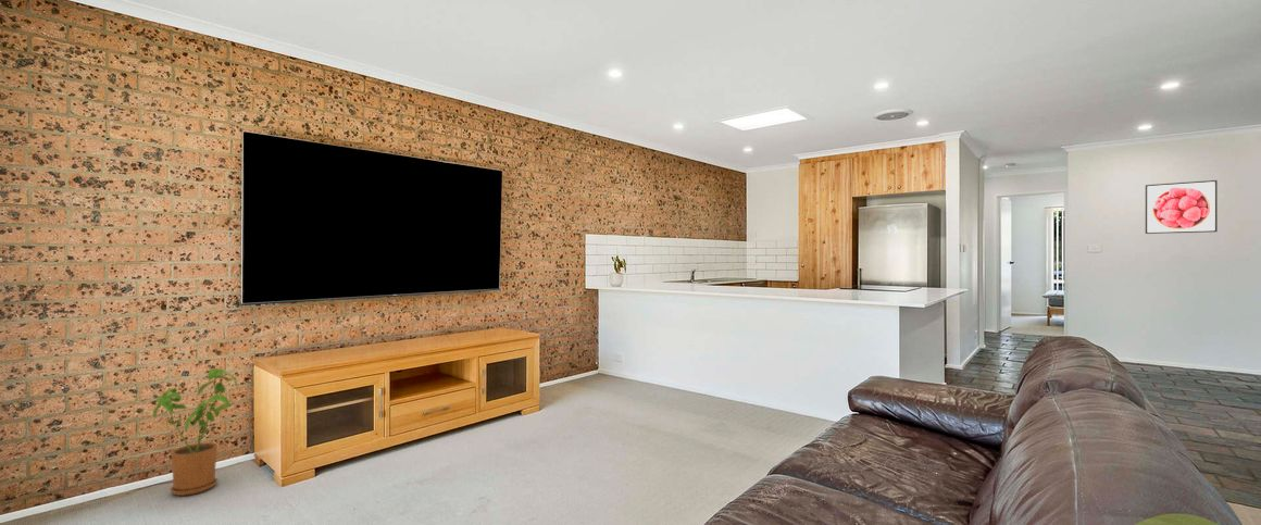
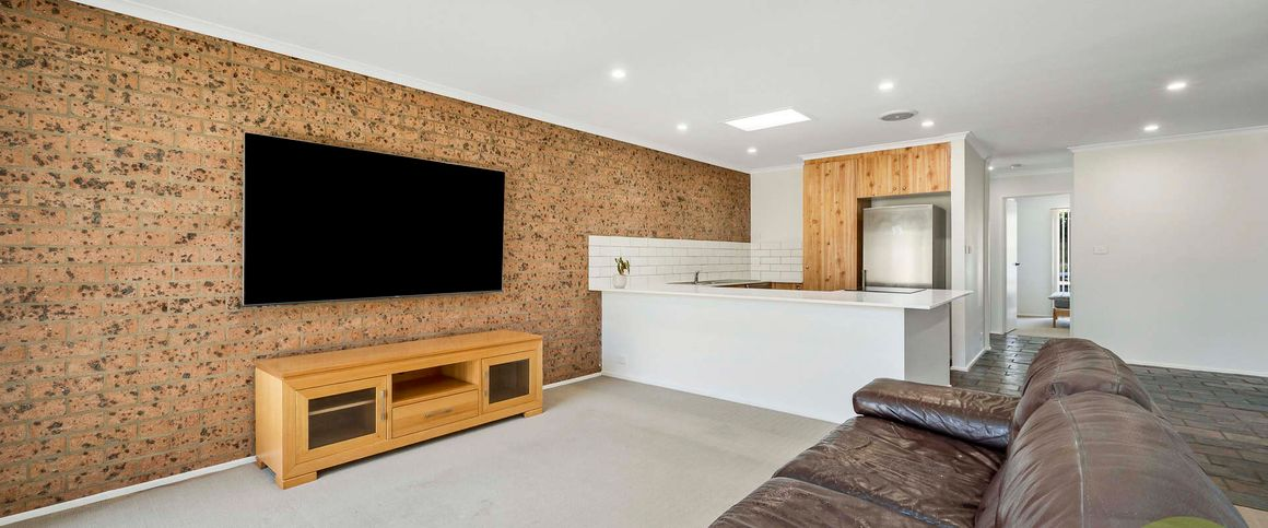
- house plant (199, 429)
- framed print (1179, 208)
